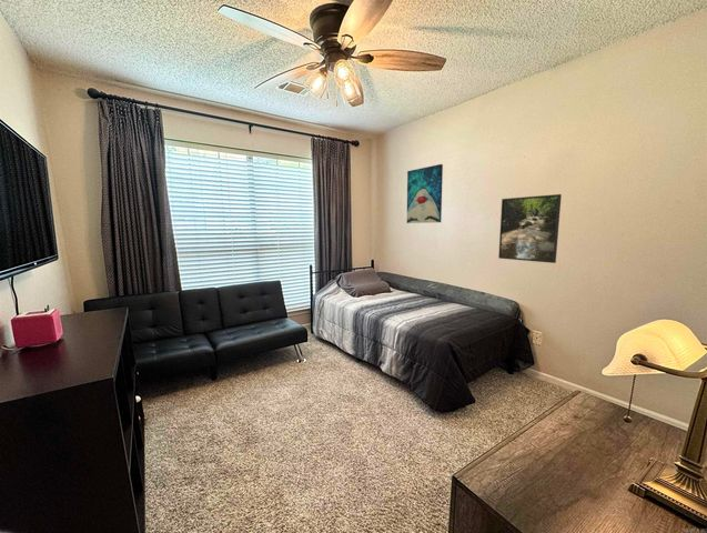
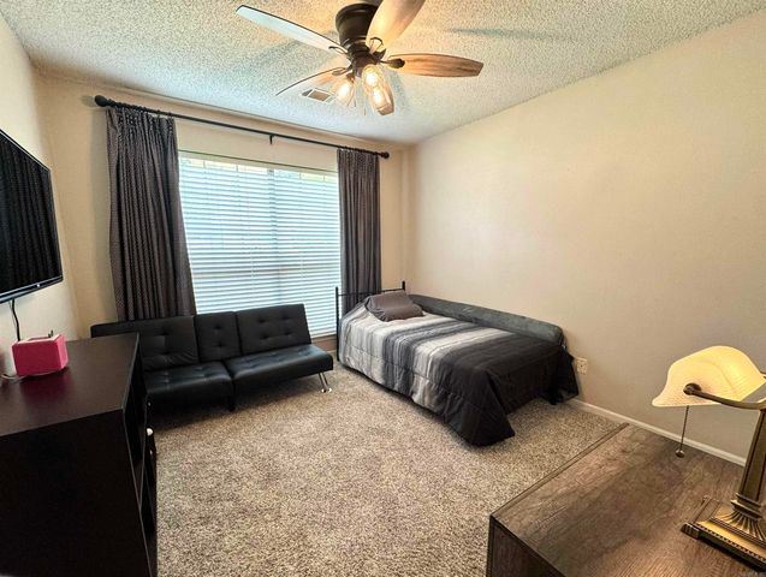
- wall art (423, 195)
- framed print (527, 229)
